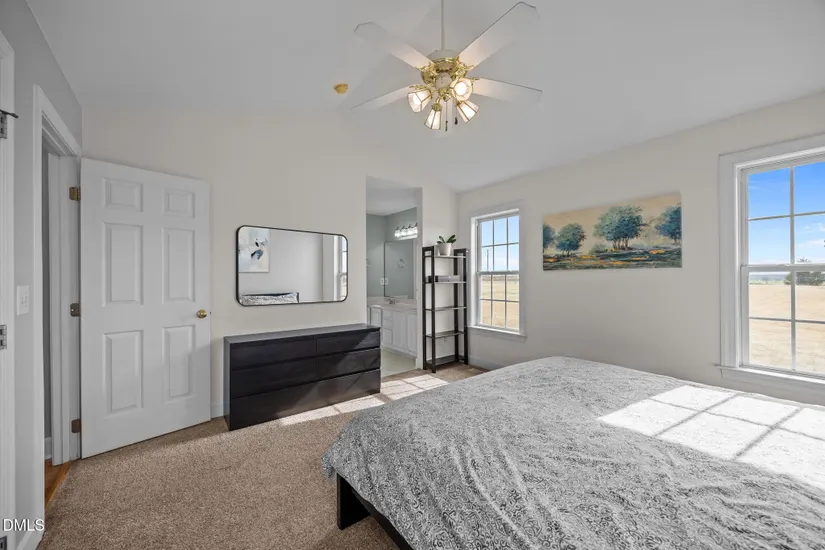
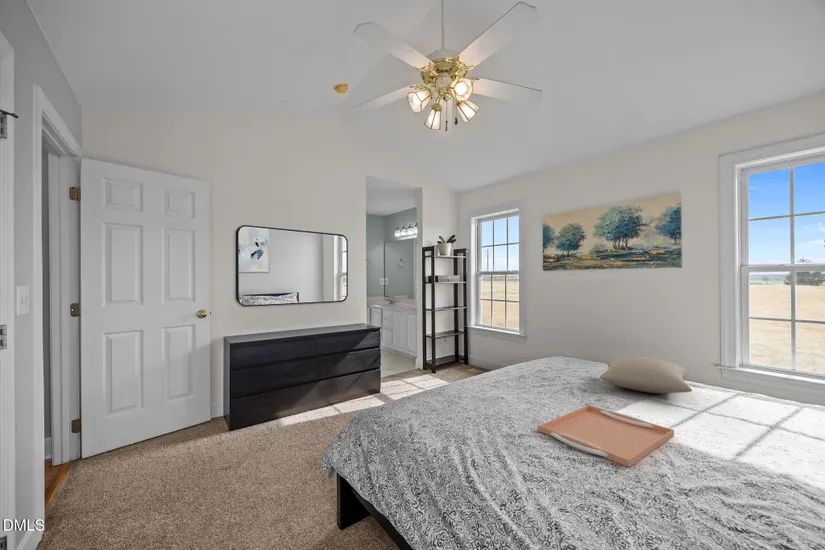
+ pillow (644, 374)
+ serving tray (605, 430)
